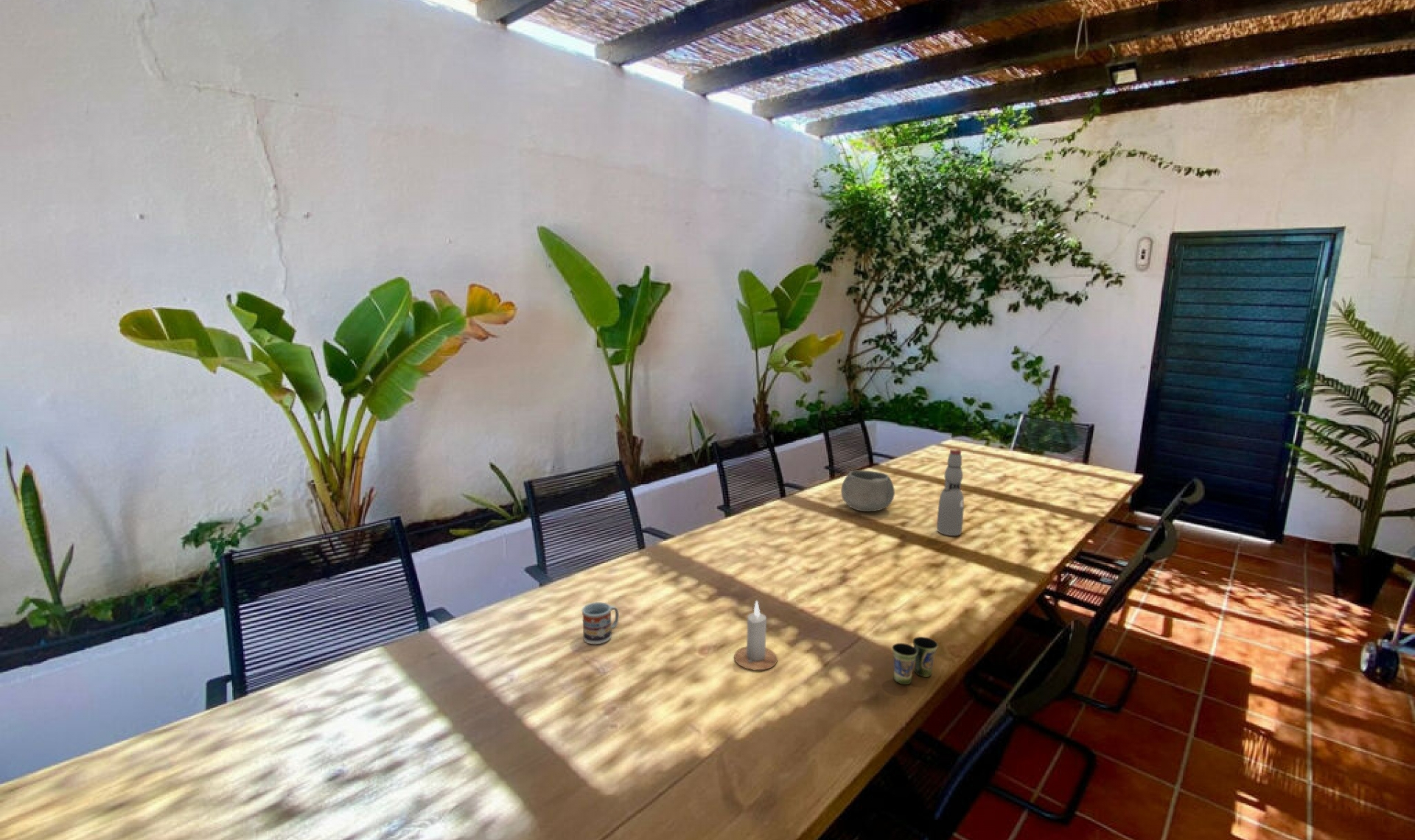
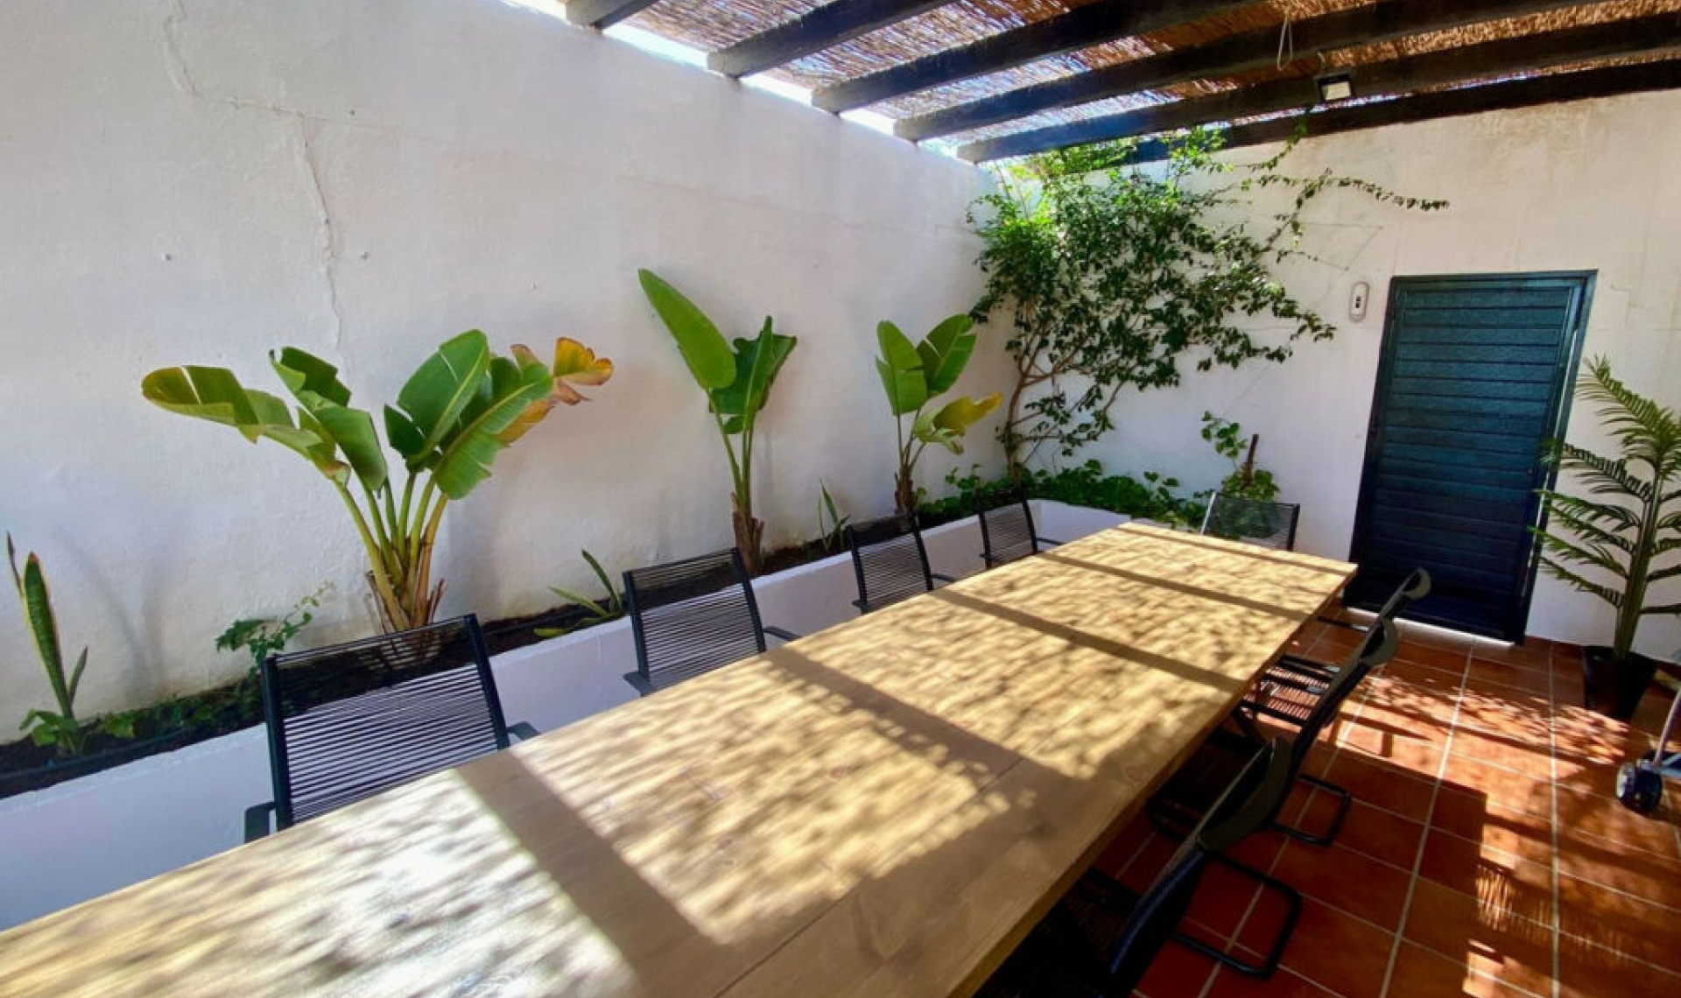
- bowl (867, 491)
- bottle (952, 491)
- cup (601, 620)
- candle (756, 629)
- cup (914, 661)
